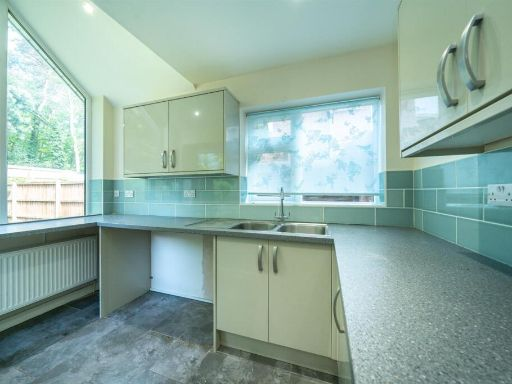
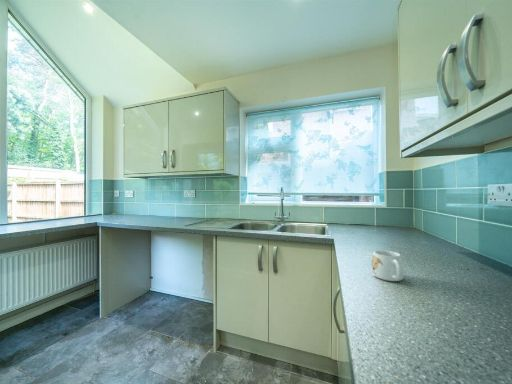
+ mug (389, 266)
